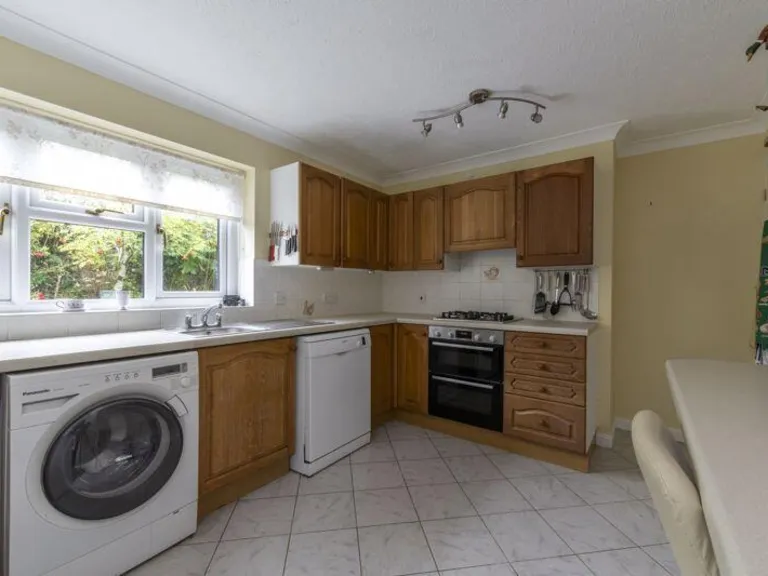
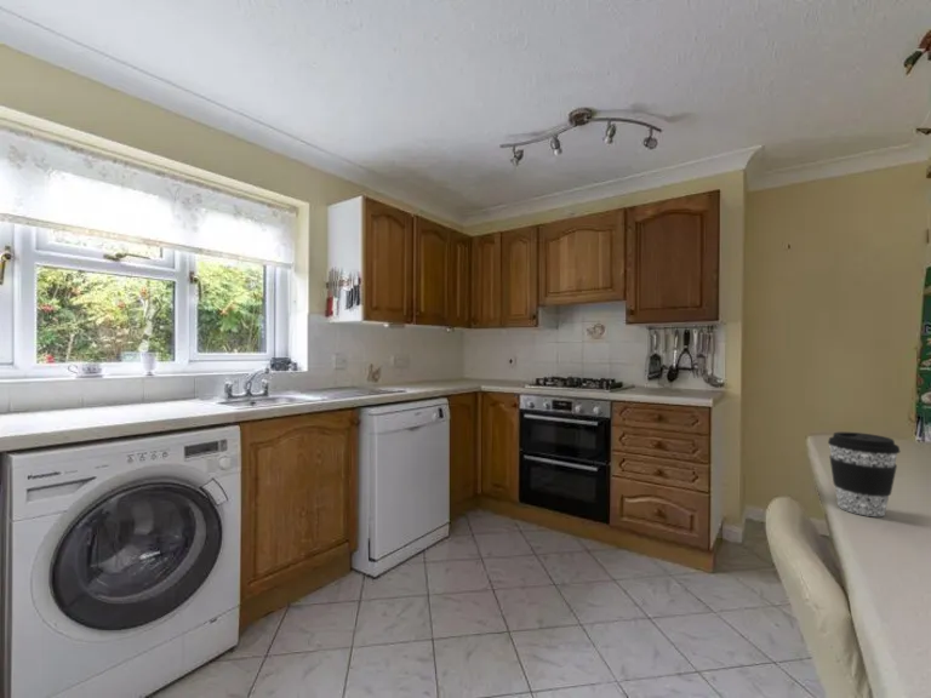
+ coffee cup (862, 473)
